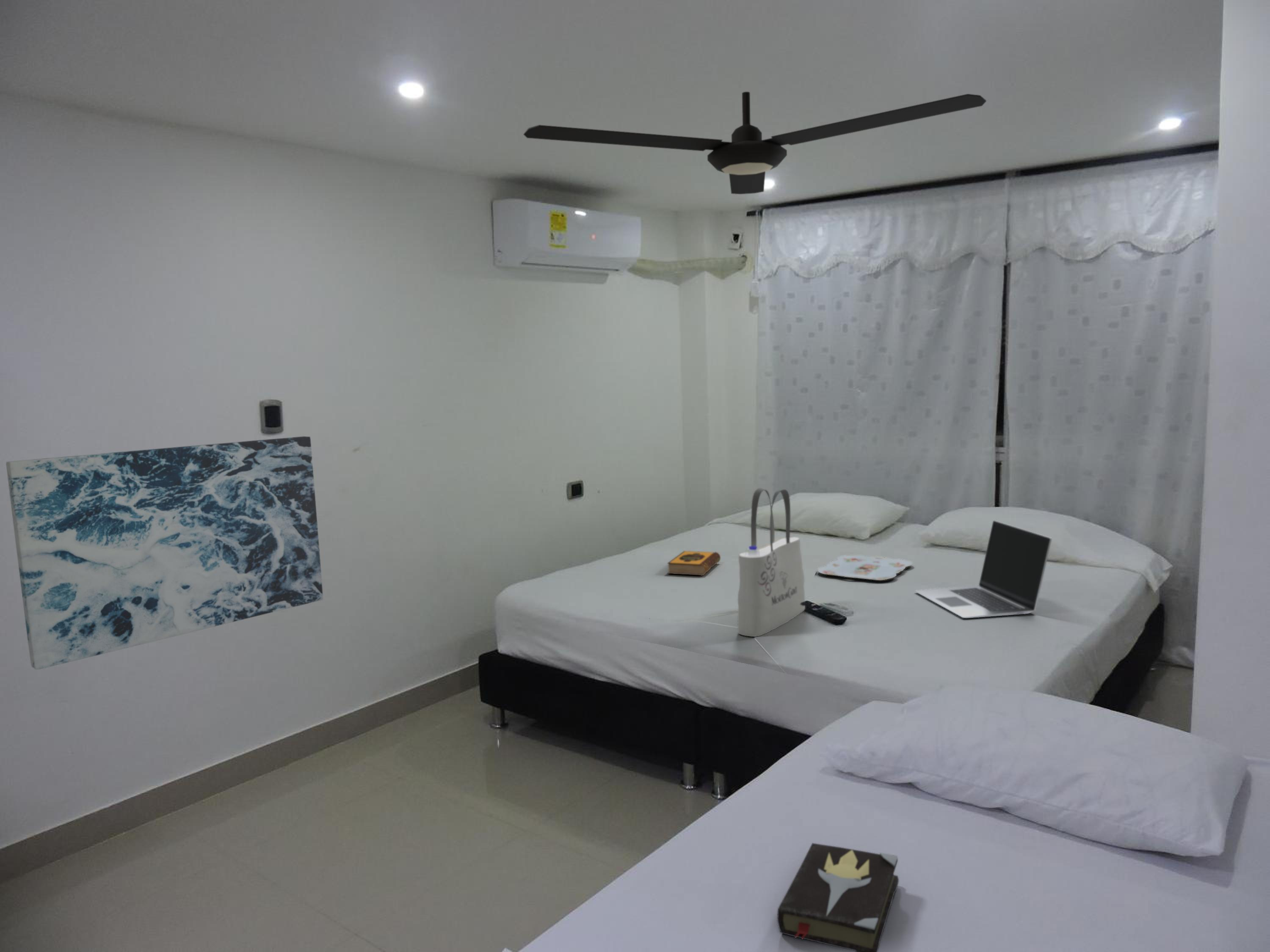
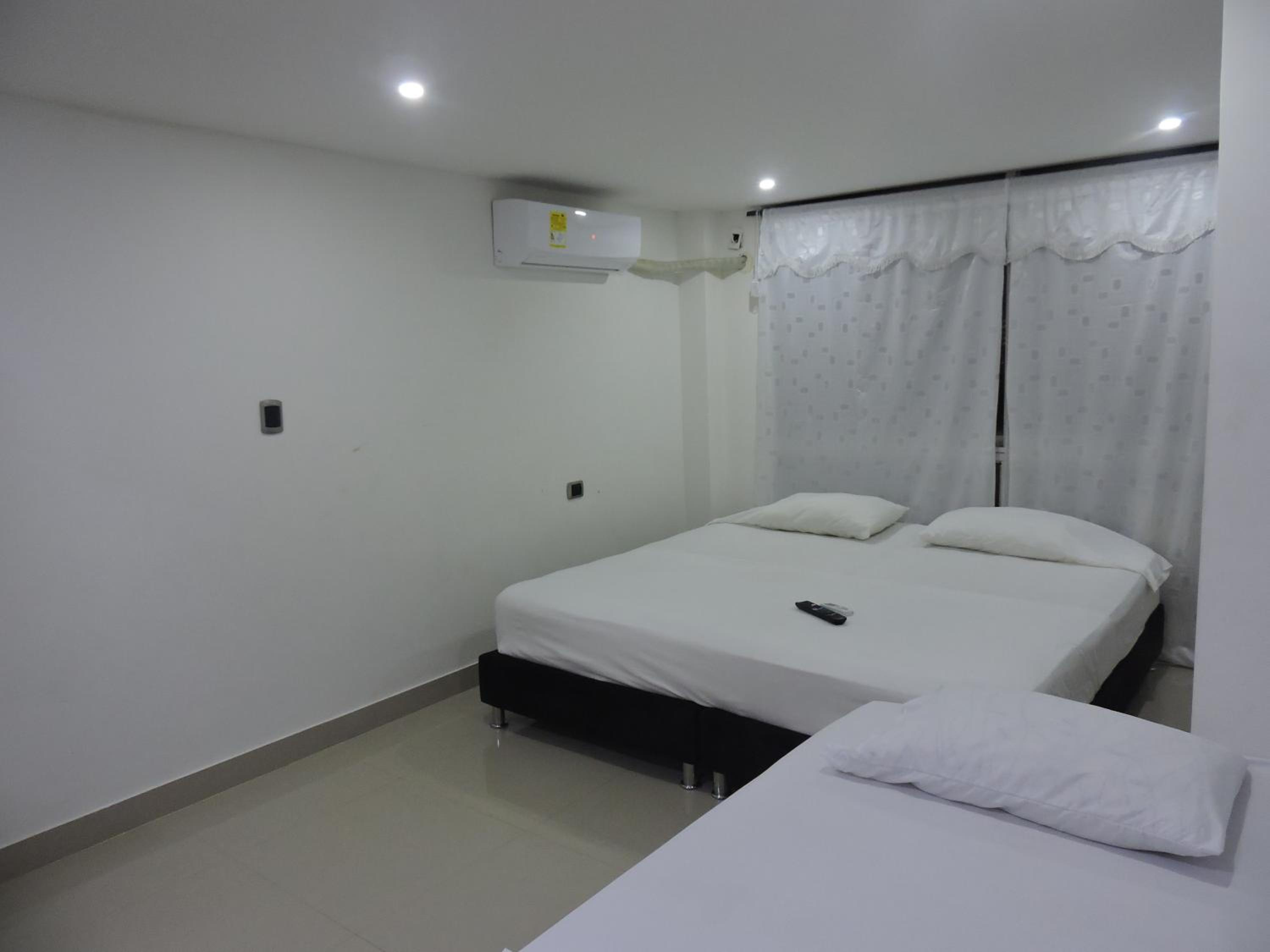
- hardback book (695, 563)
- wall art (185, 539)
- tote bag (772, 556)
- hardback book (841, 892)
- ceiling fan (746, 145)
- serving tray (865, 568)
- laptop (983, 567)
